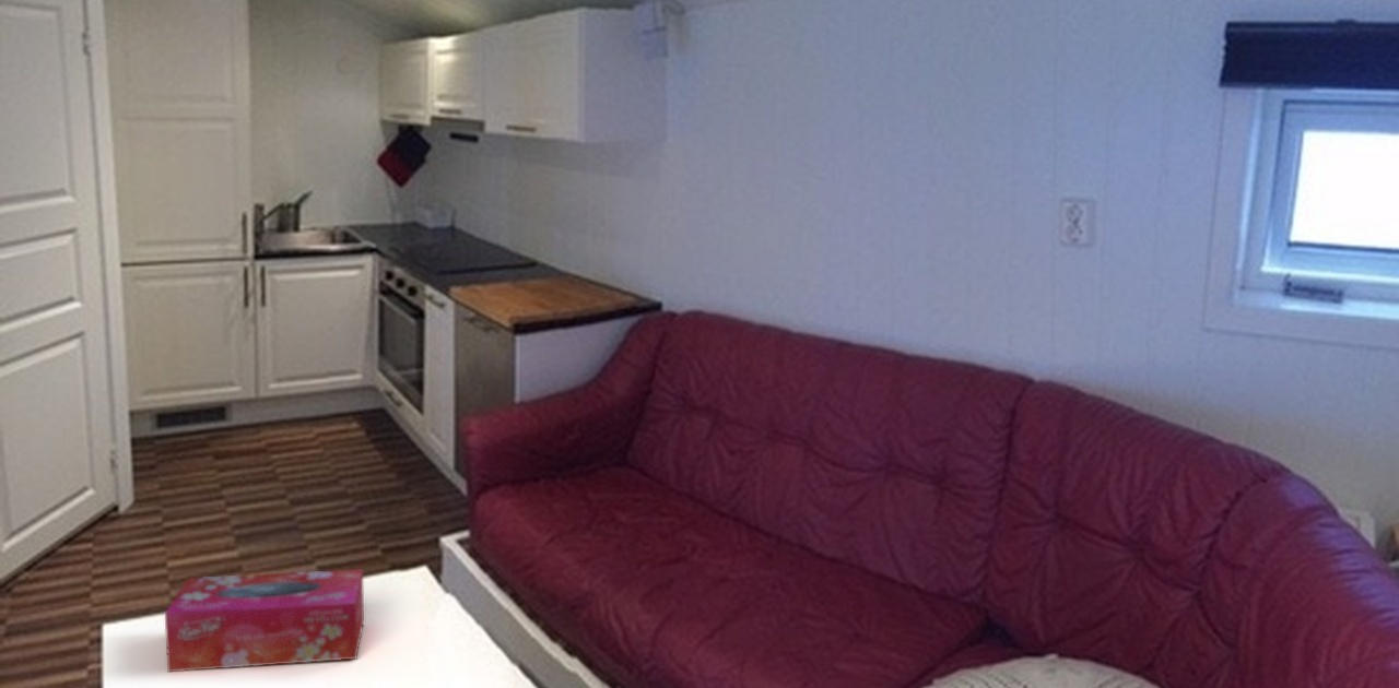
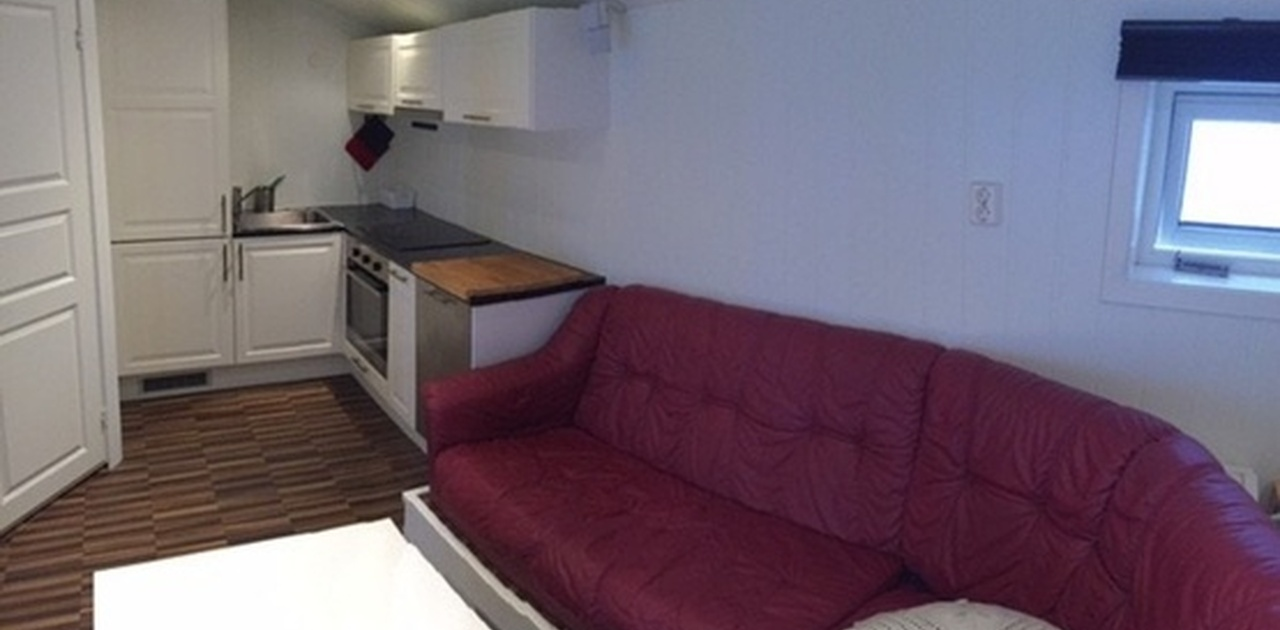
- tissue box (270, 617)
